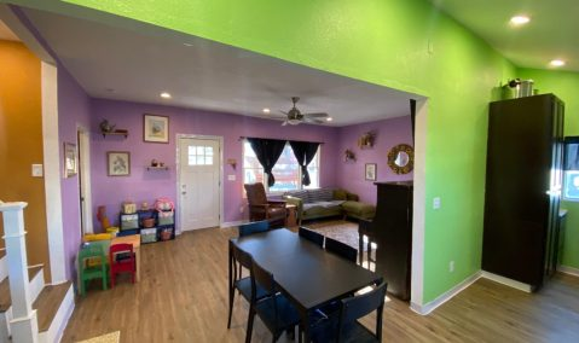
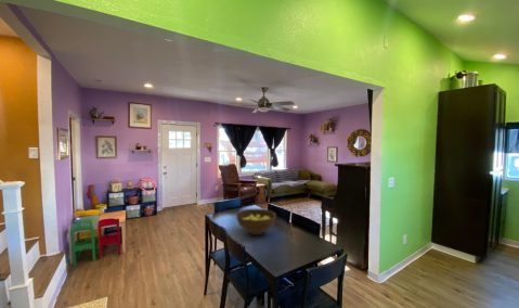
+ fruit bowl (256, 222)
